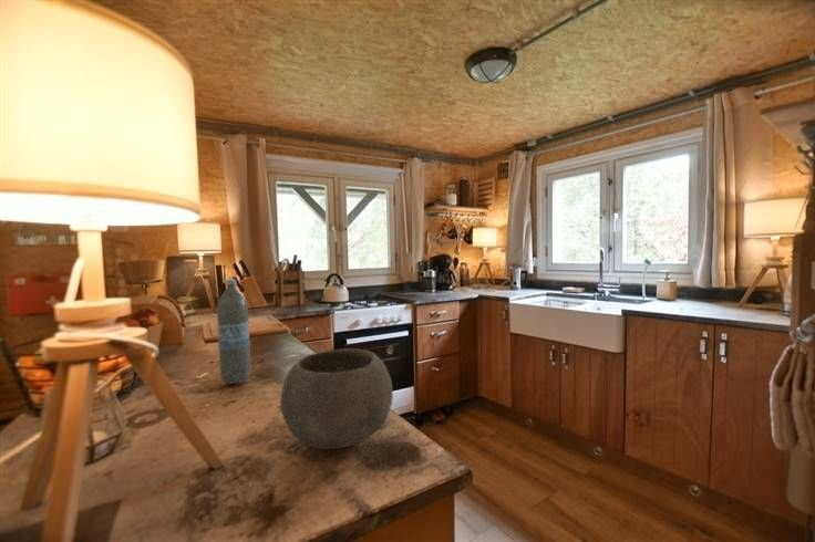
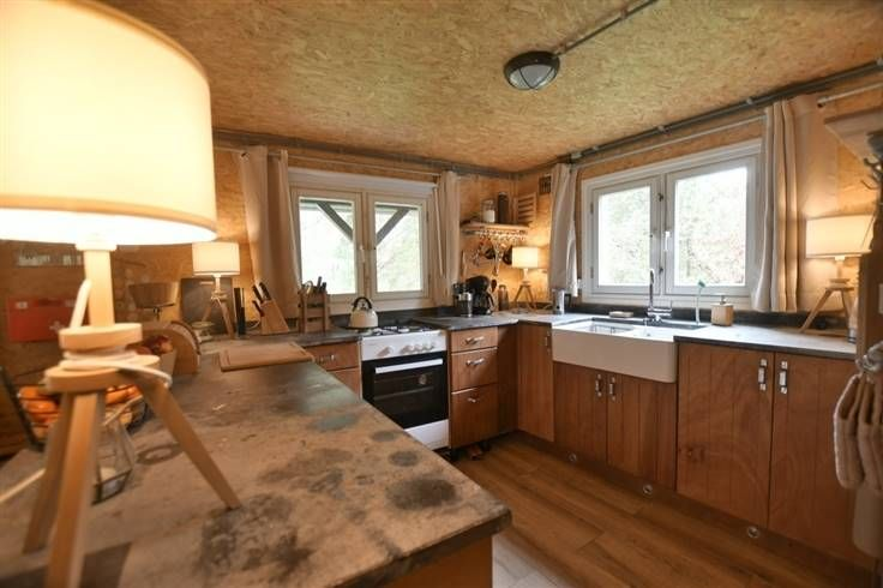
- water bottle (234, 331)
- bowl (339, 398)
